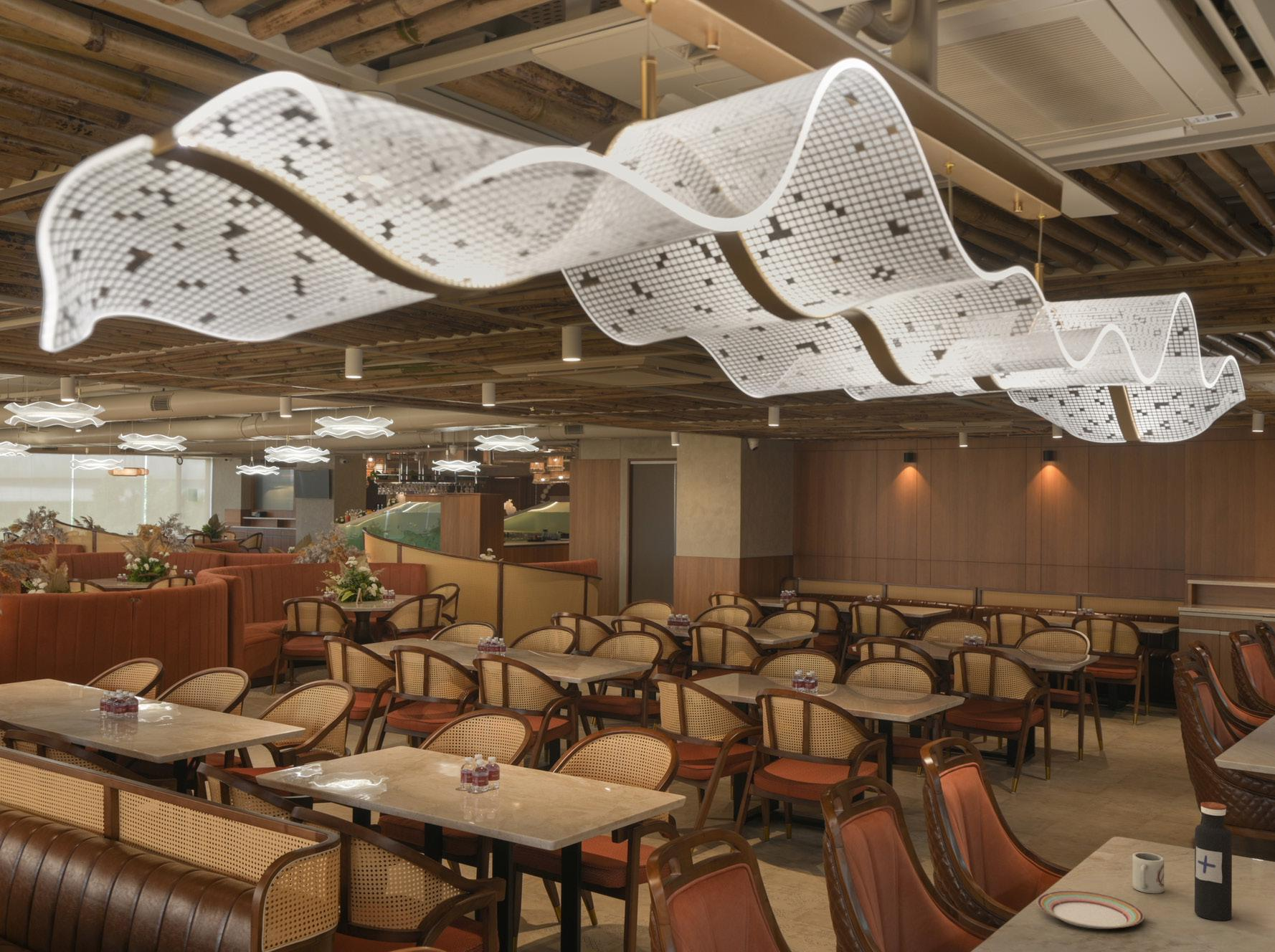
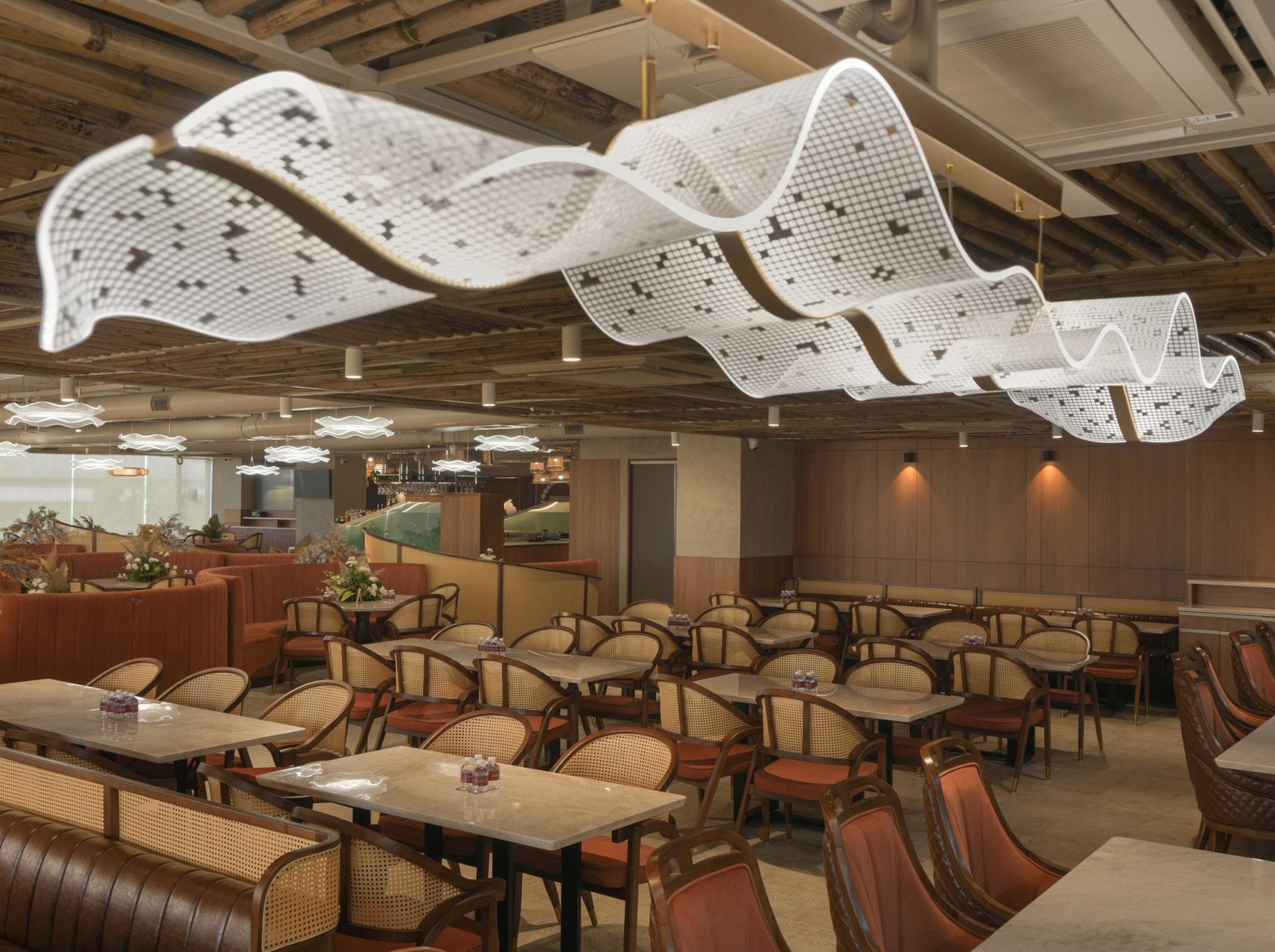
- plate (1089, 913)
- cup (1147, 874)
- water bottle (1213, 860)
